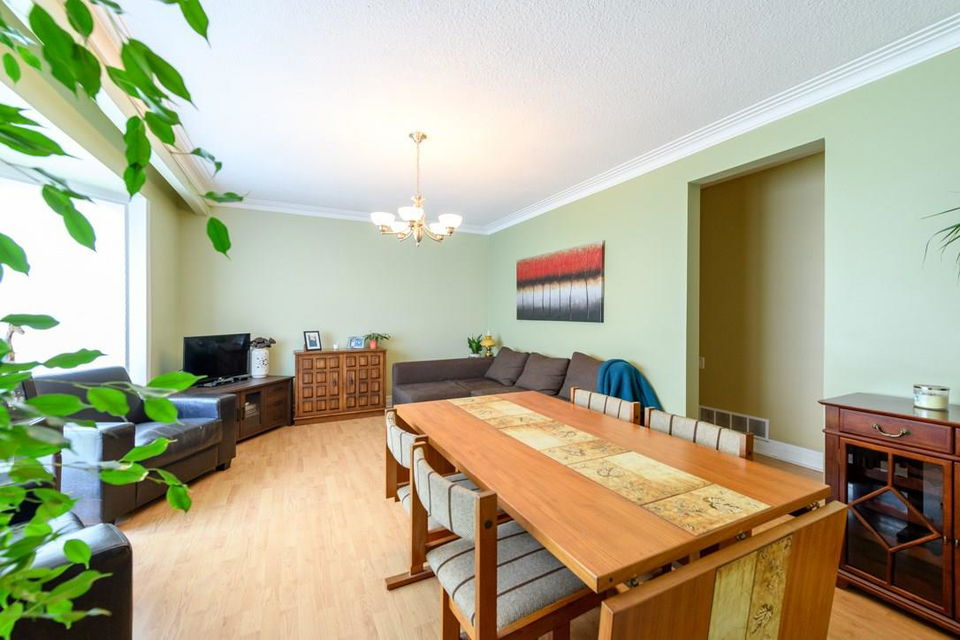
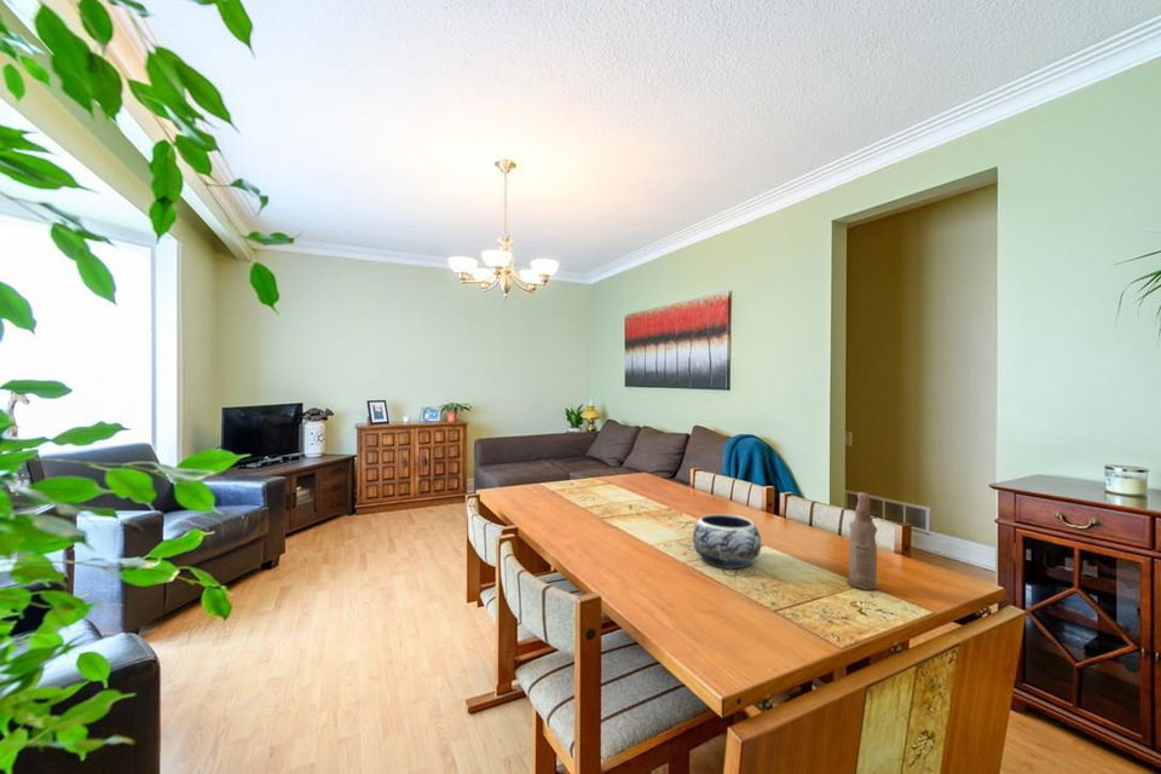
+ decorative bowl (726, 539)
+ bottle (862, 538)
